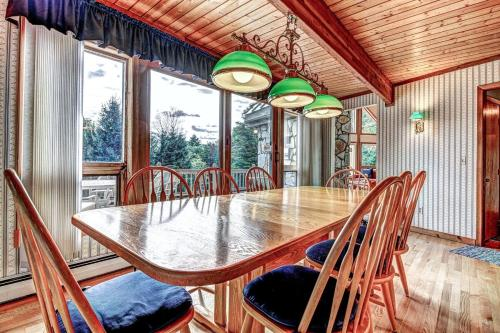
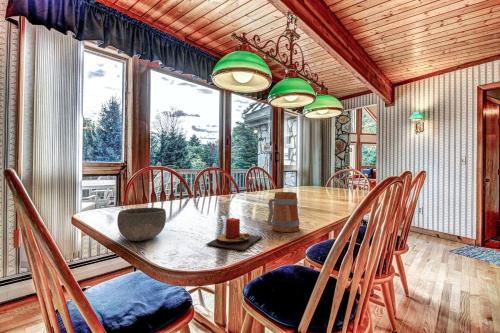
+ mug (282, 211)
+ candle (235, 229)
+ bowl (142, 223)
